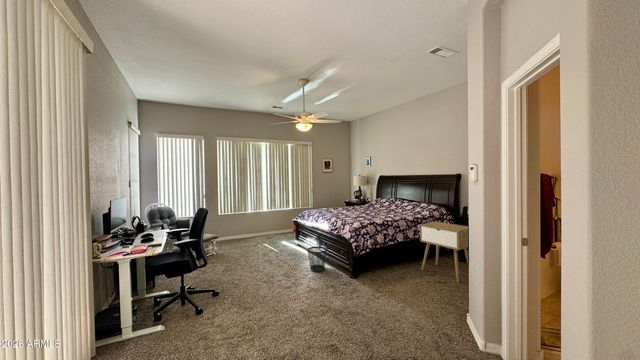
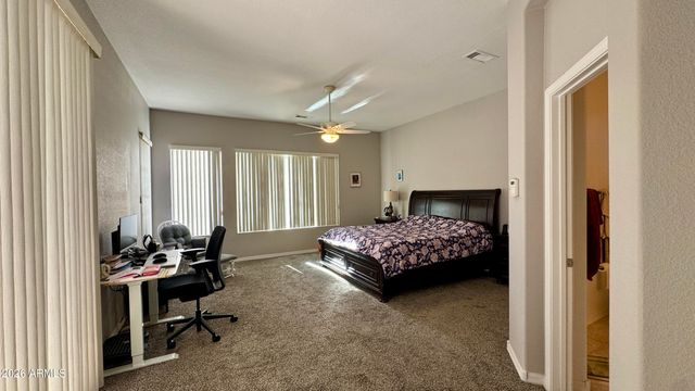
- nightstand (447, 247)
- wastebasket (317, 258)
